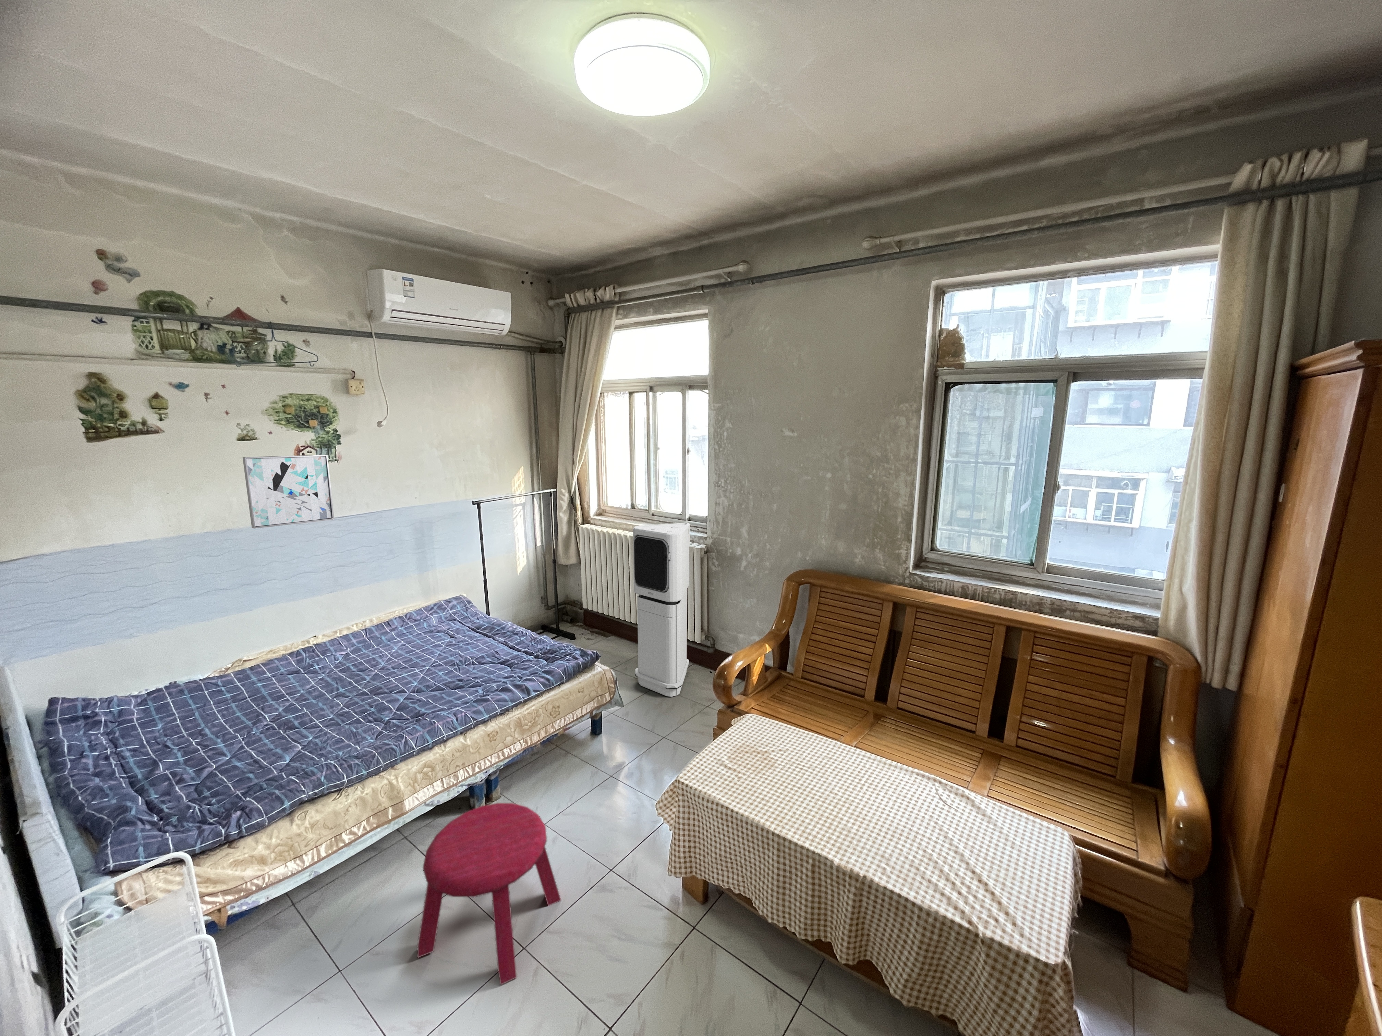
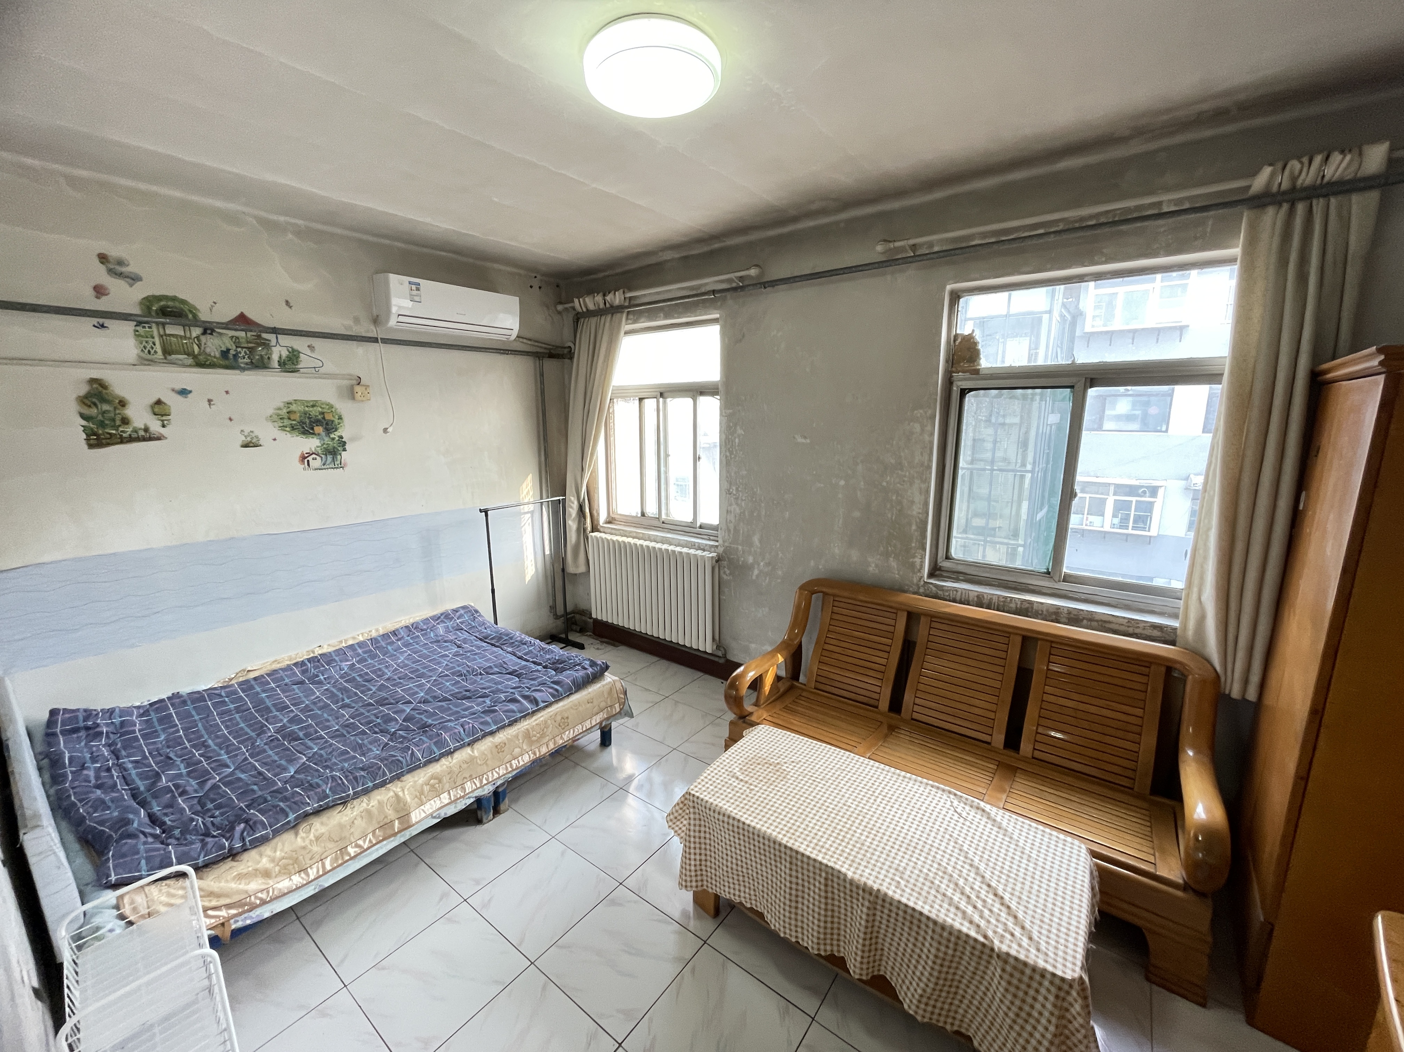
- stool (490, 880)
- wall art (291, 490)
- air purifier (669, 606)
